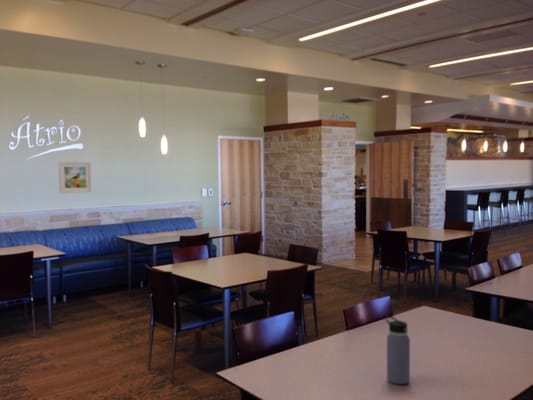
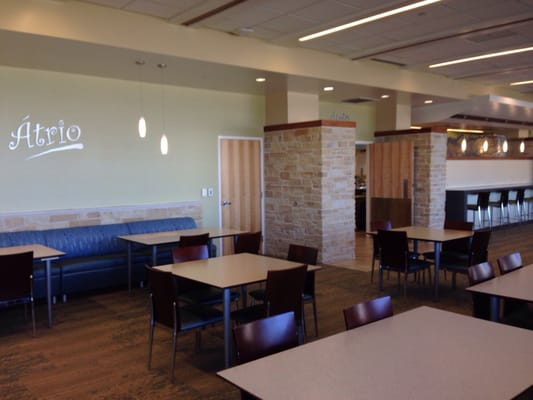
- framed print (75, 177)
- water bottle (397, 347)
